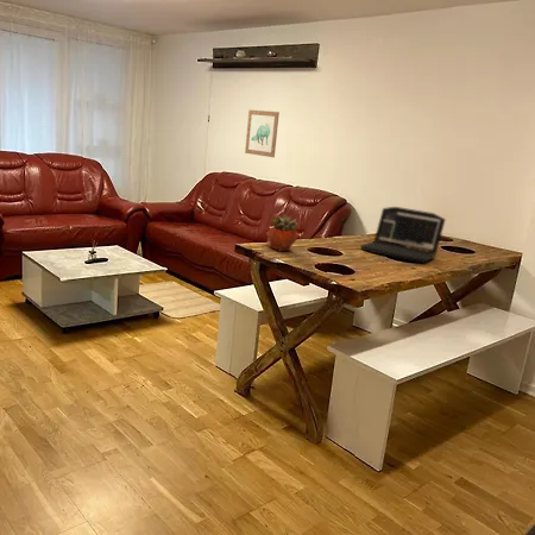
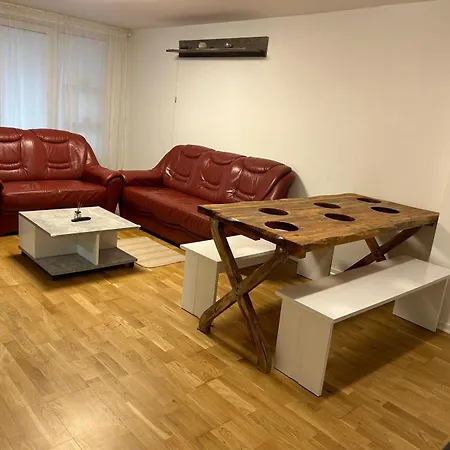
- laptop (402, 232)
- wall art (262, 133)
- succulent planter (281, 231)
